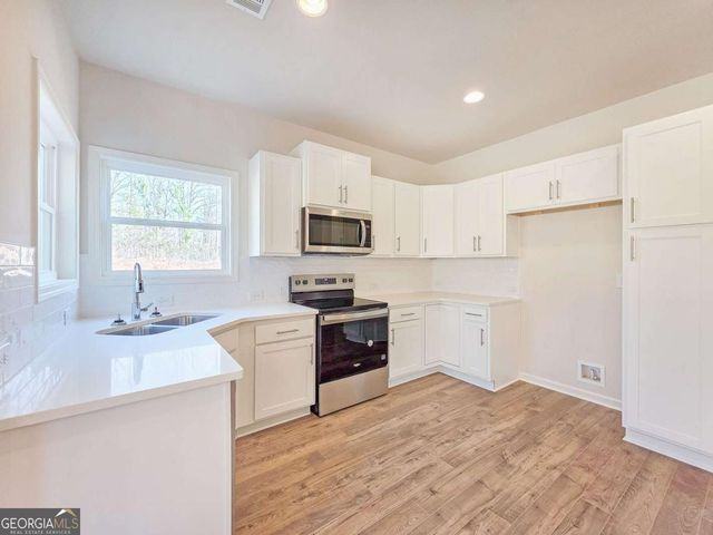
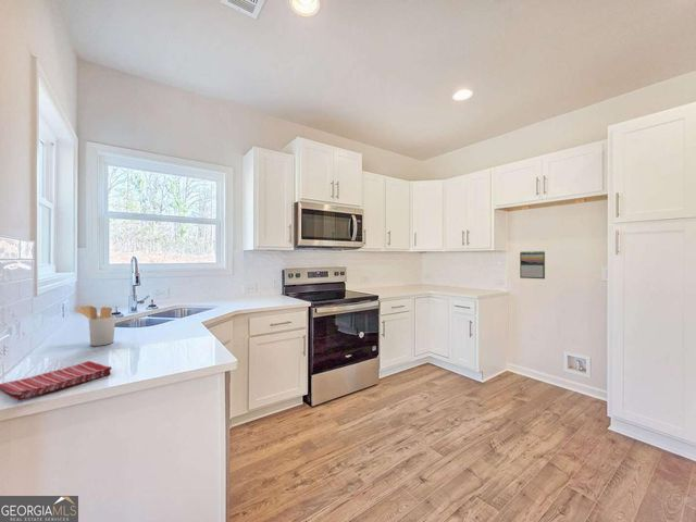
+ dish towel (58, 377)
+ utensil holder (96, 323)
+ calendar (532, 264)
